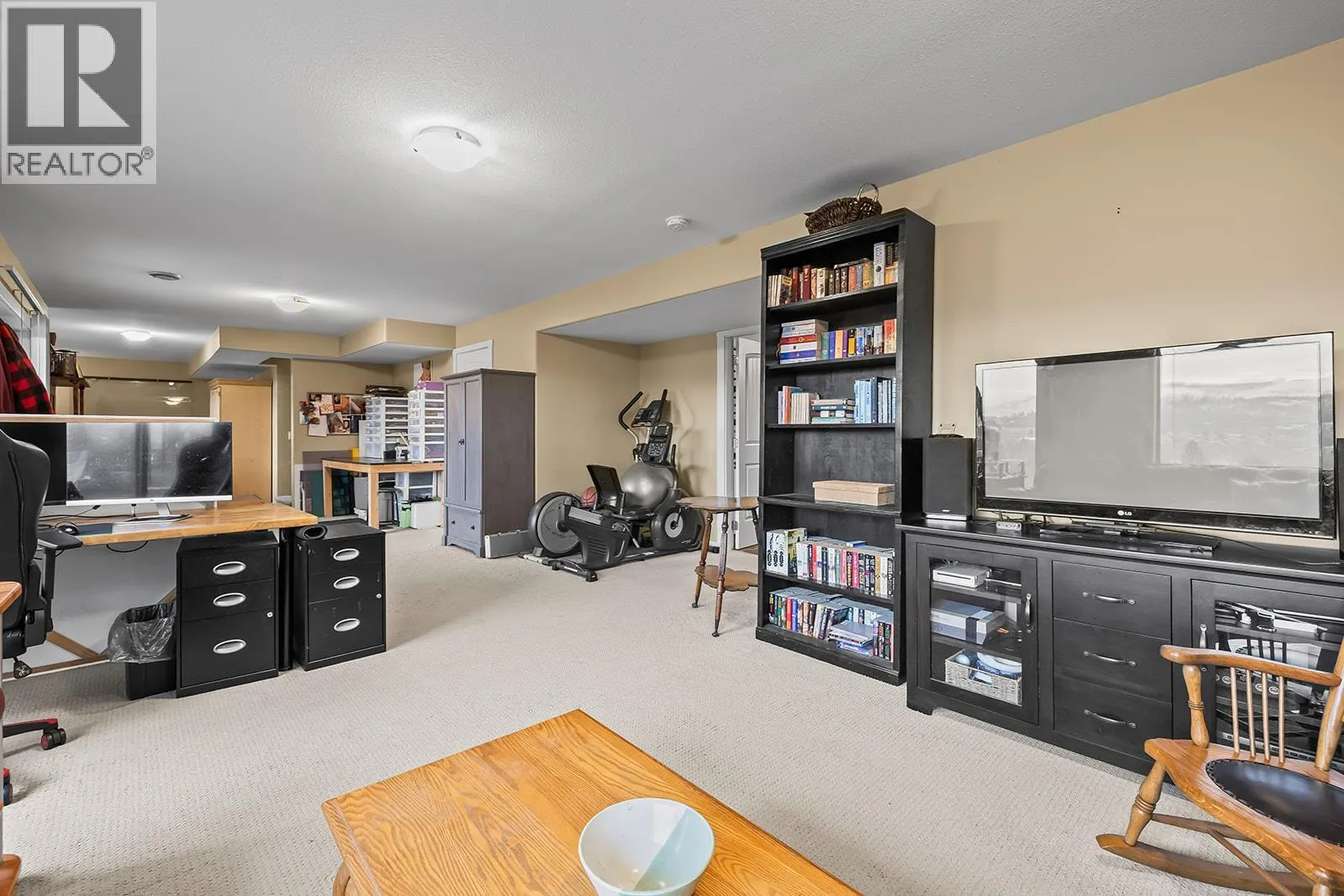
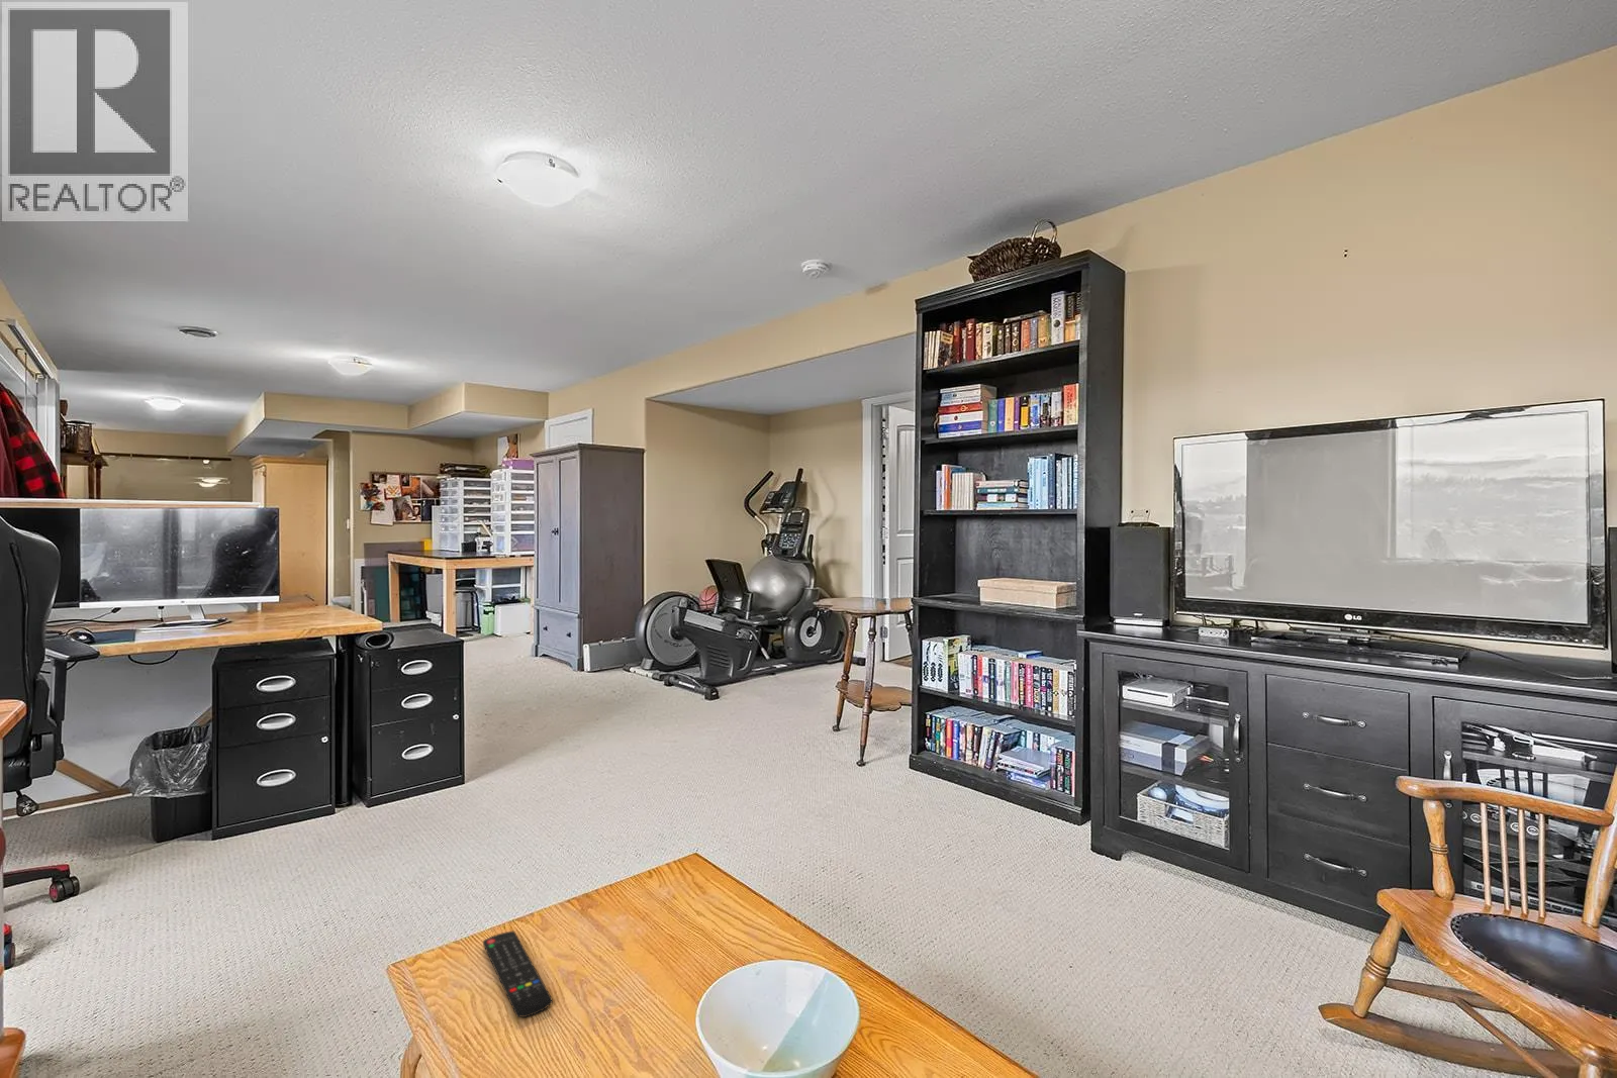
+ remote control (515, 971)
